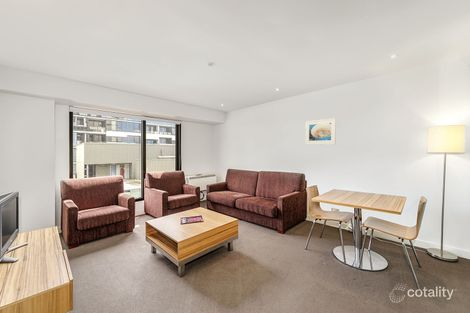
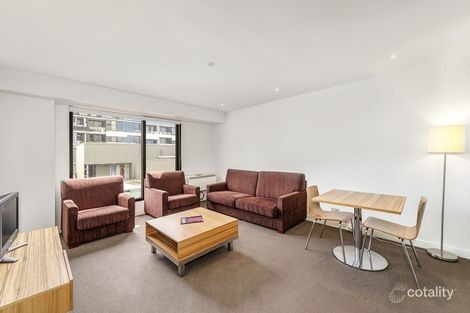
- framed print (319, 132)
